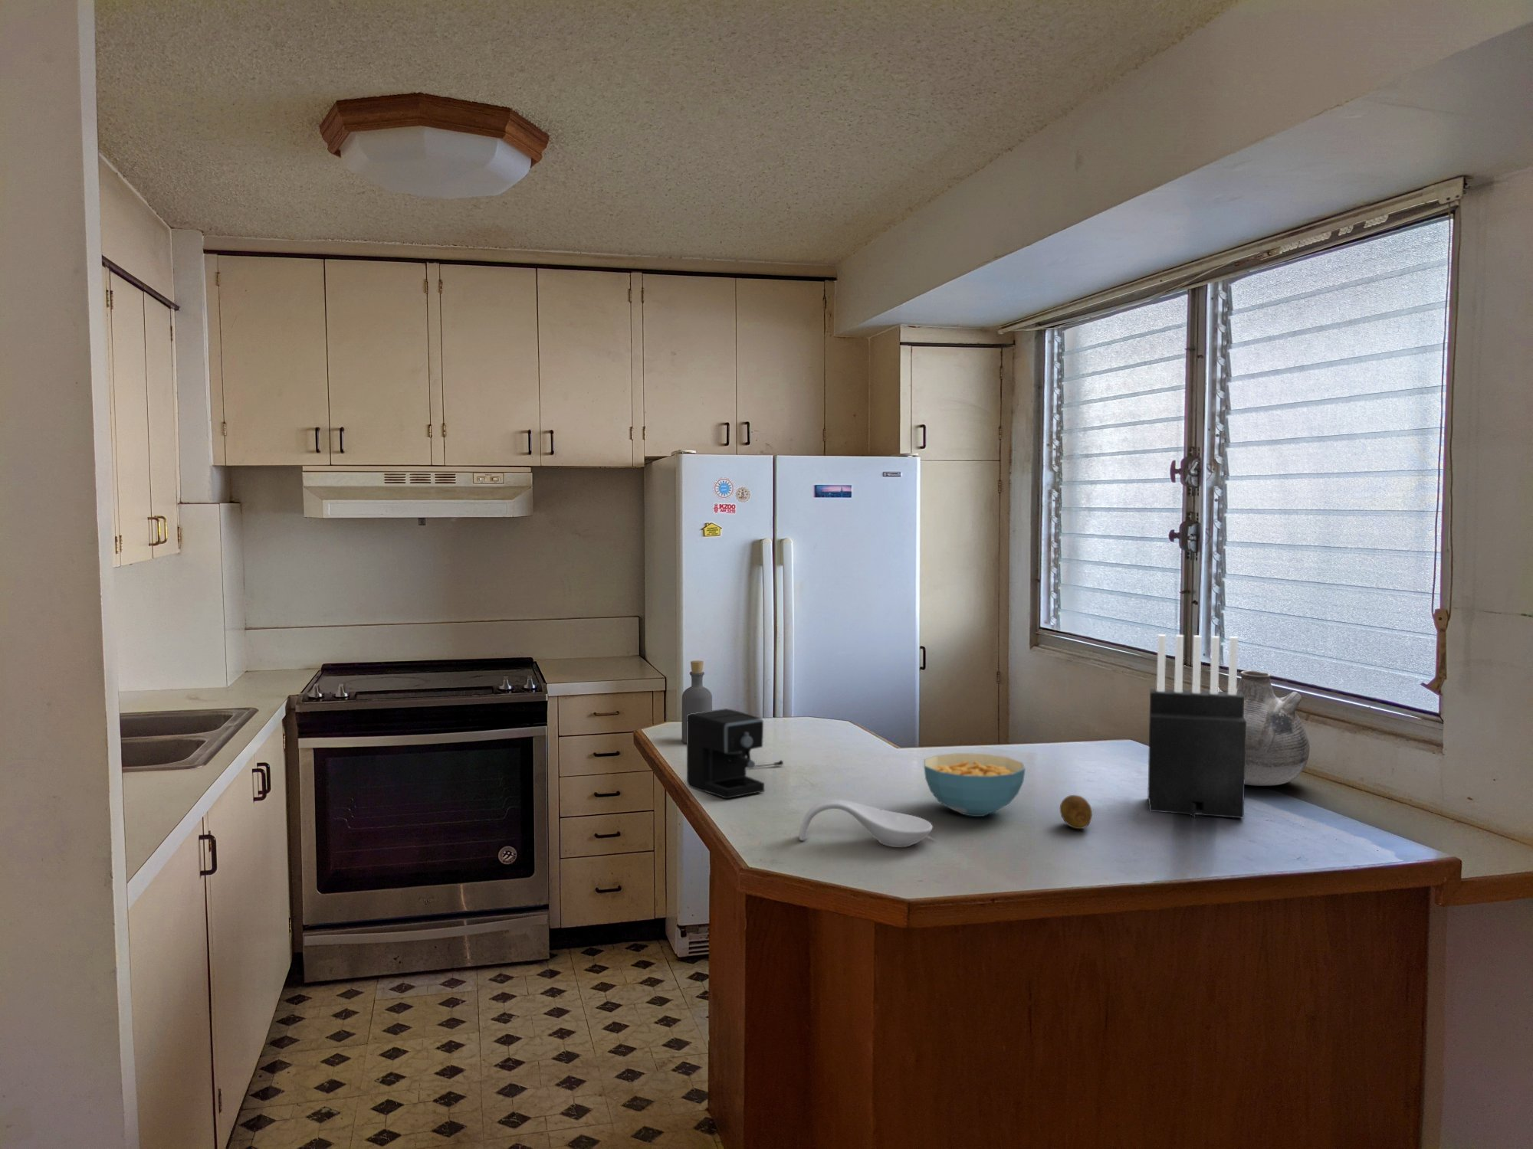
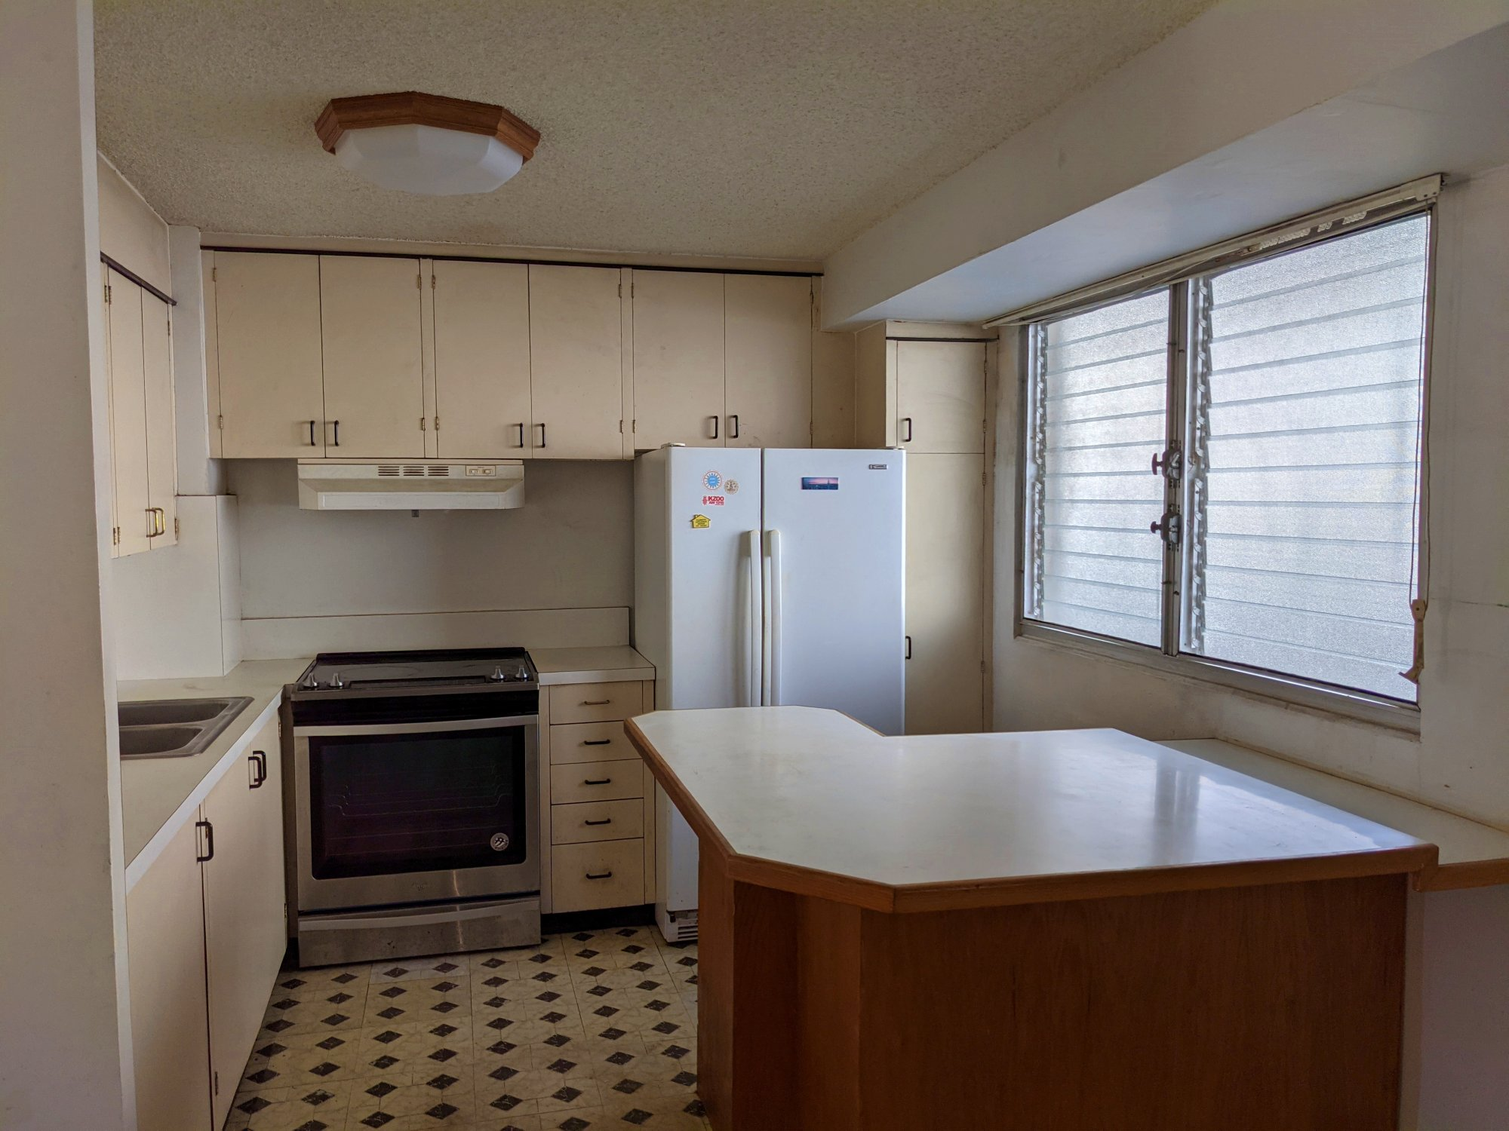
- fruit (1076, 811)
- knife block (1196, 724)
- spoon rest (865, 822)
- cereal bowl (973, 788)
- vase (1253, 727)
- coffee maker (754, 746)
- bottle (696, 701)
